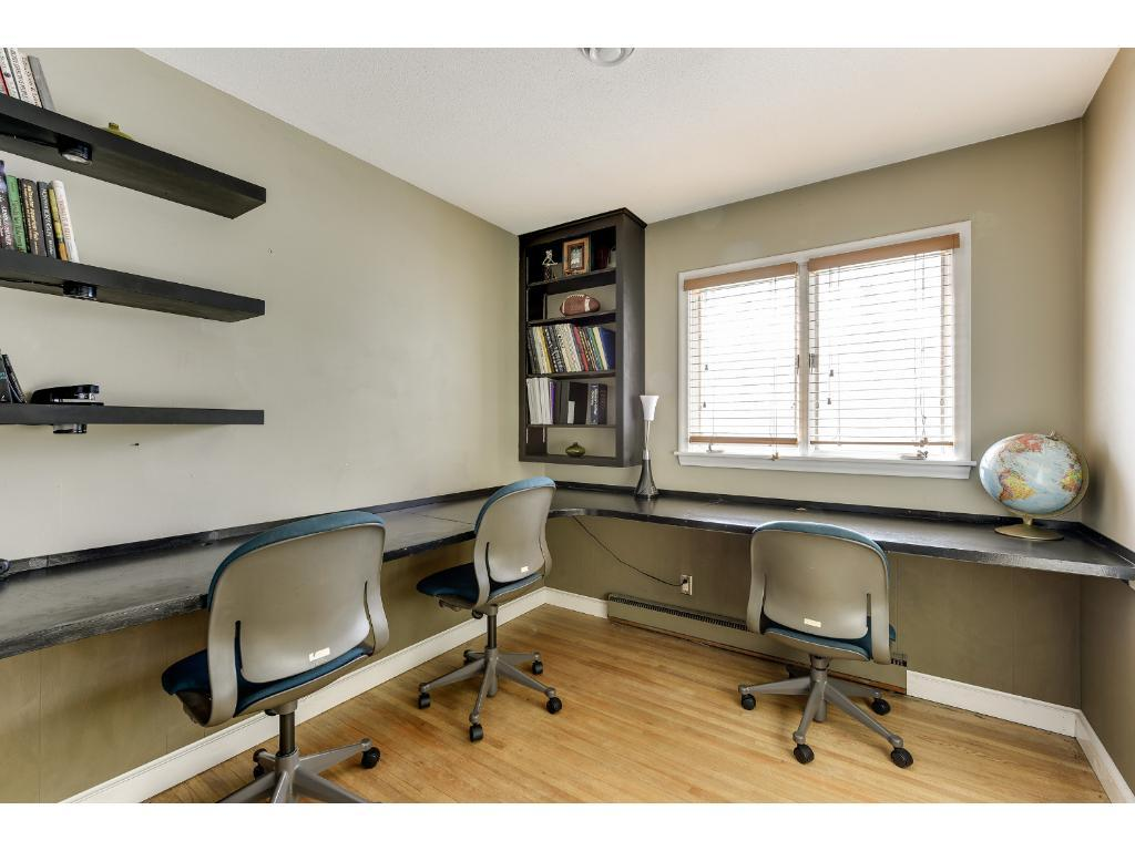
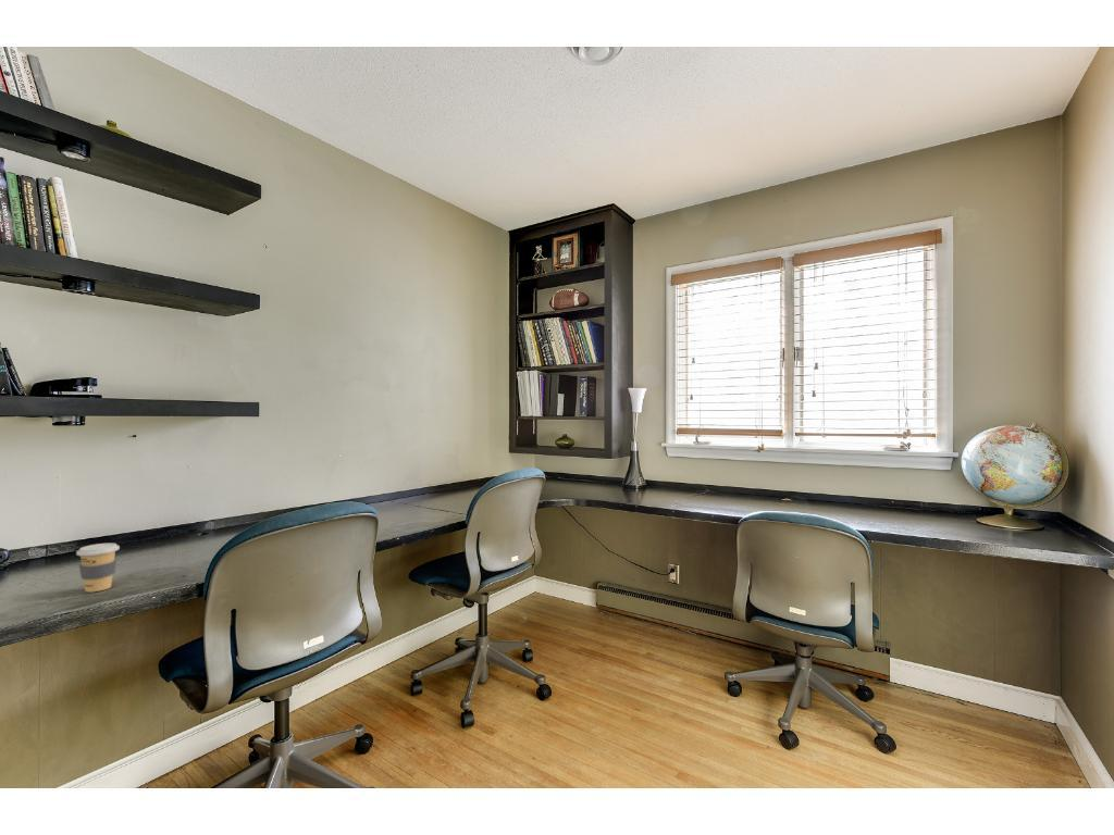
+ coffee cup (98, 568)
